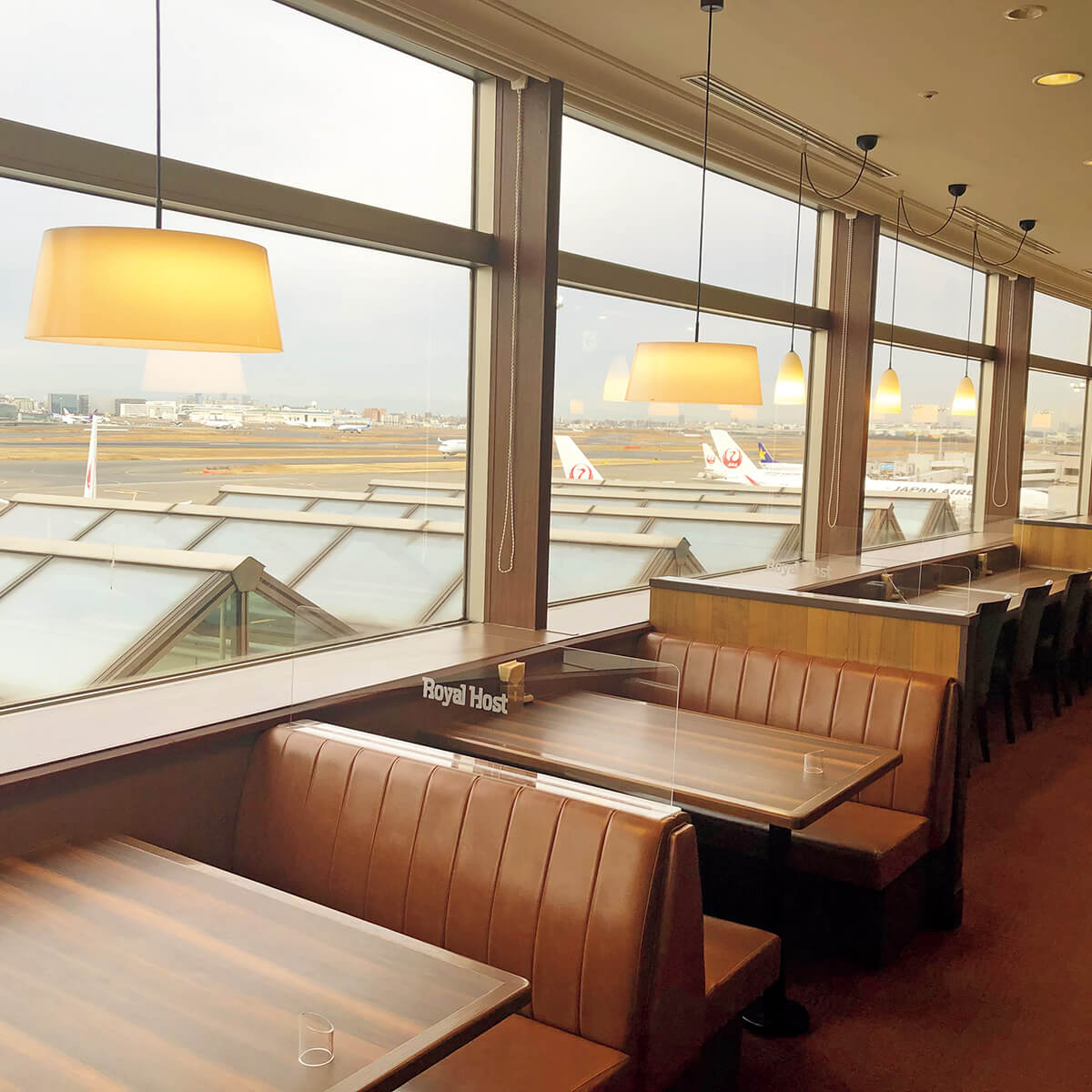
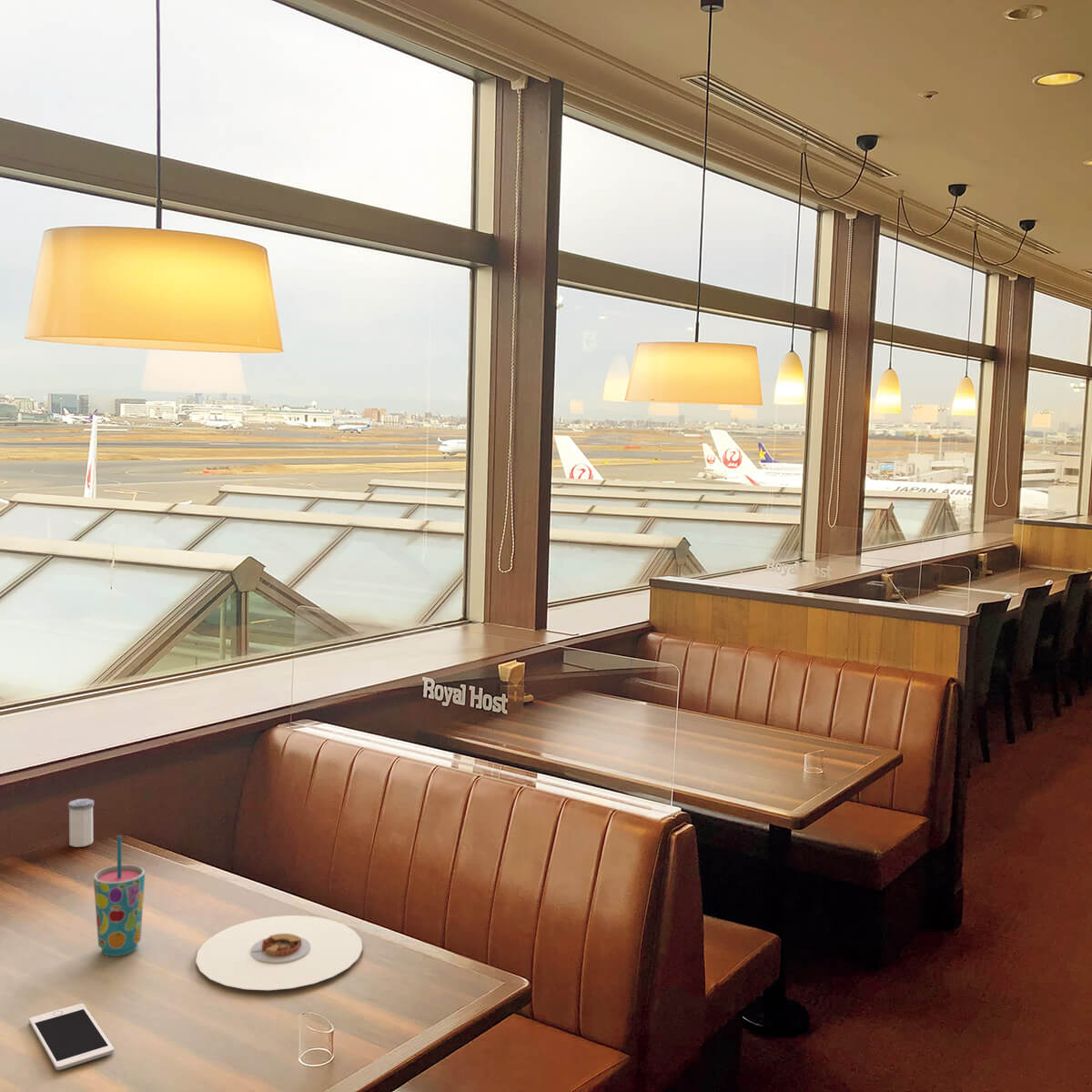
+ plate (280, 945)
+ cell phone (70, 1035)
+ cup (119, 893)
+ salt shaker (81, 823)
